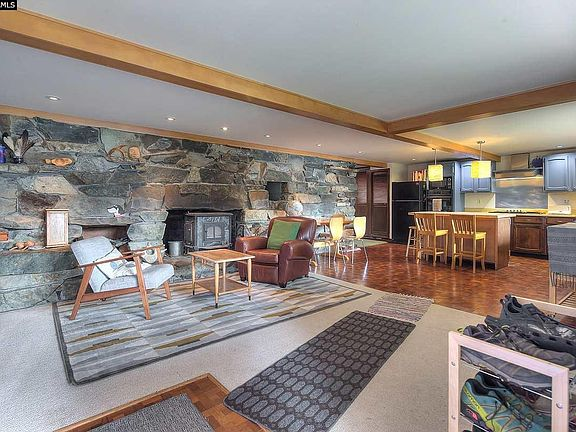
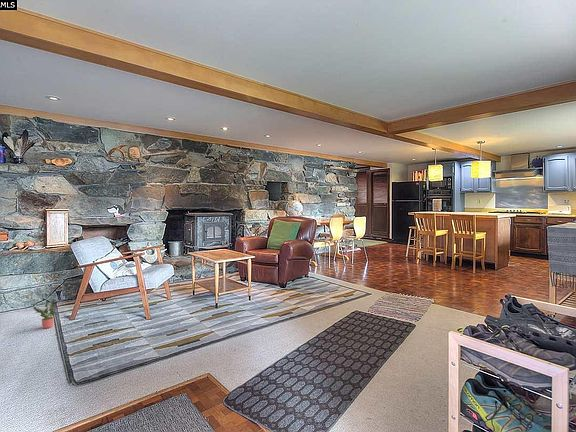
+ potted plant (45, 315)
